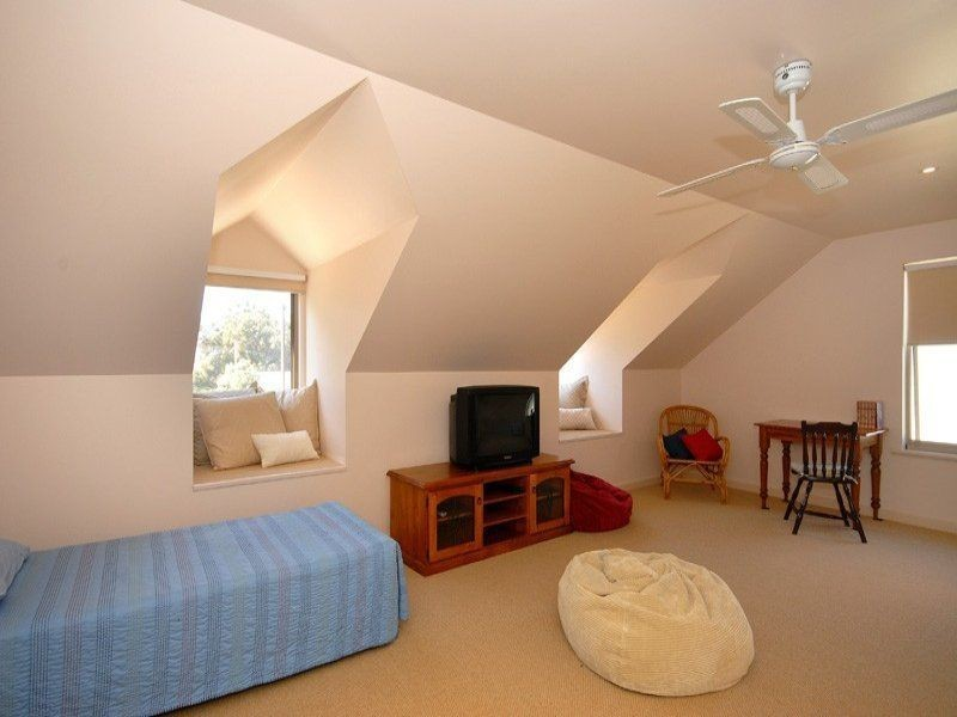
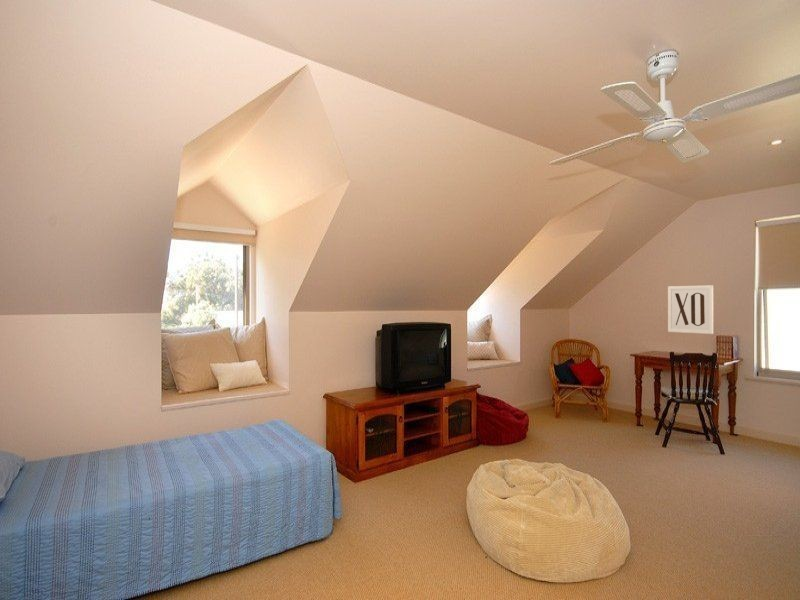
+ wall art (689, 309)
